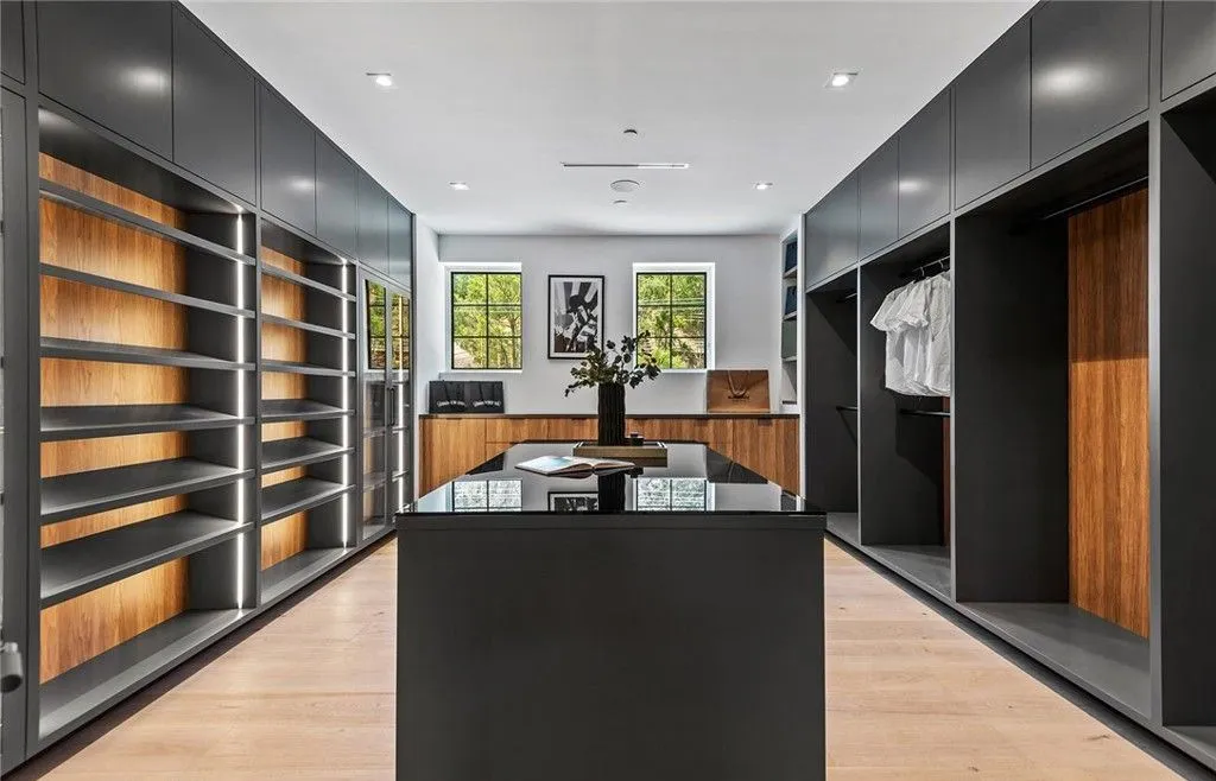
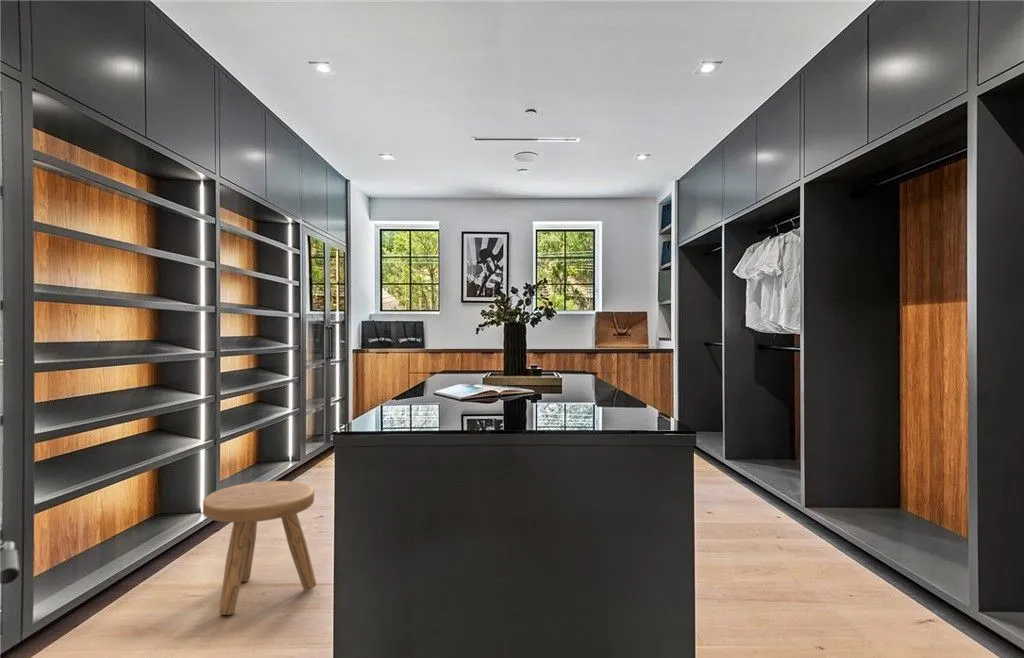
+ stool (255, 540)
